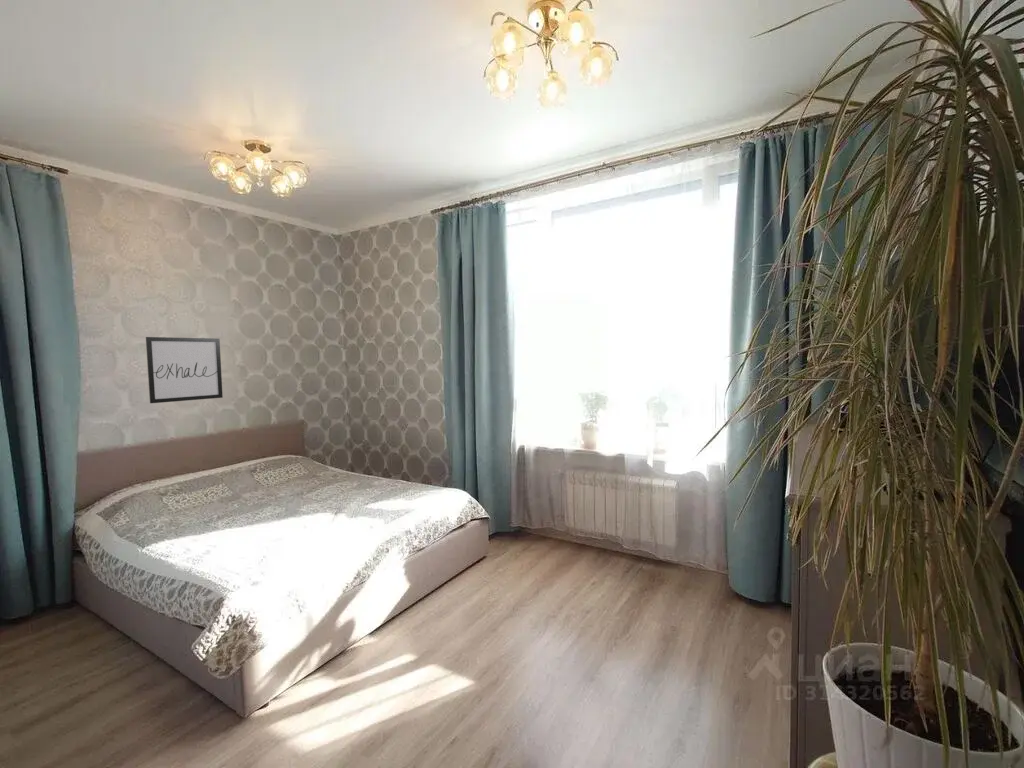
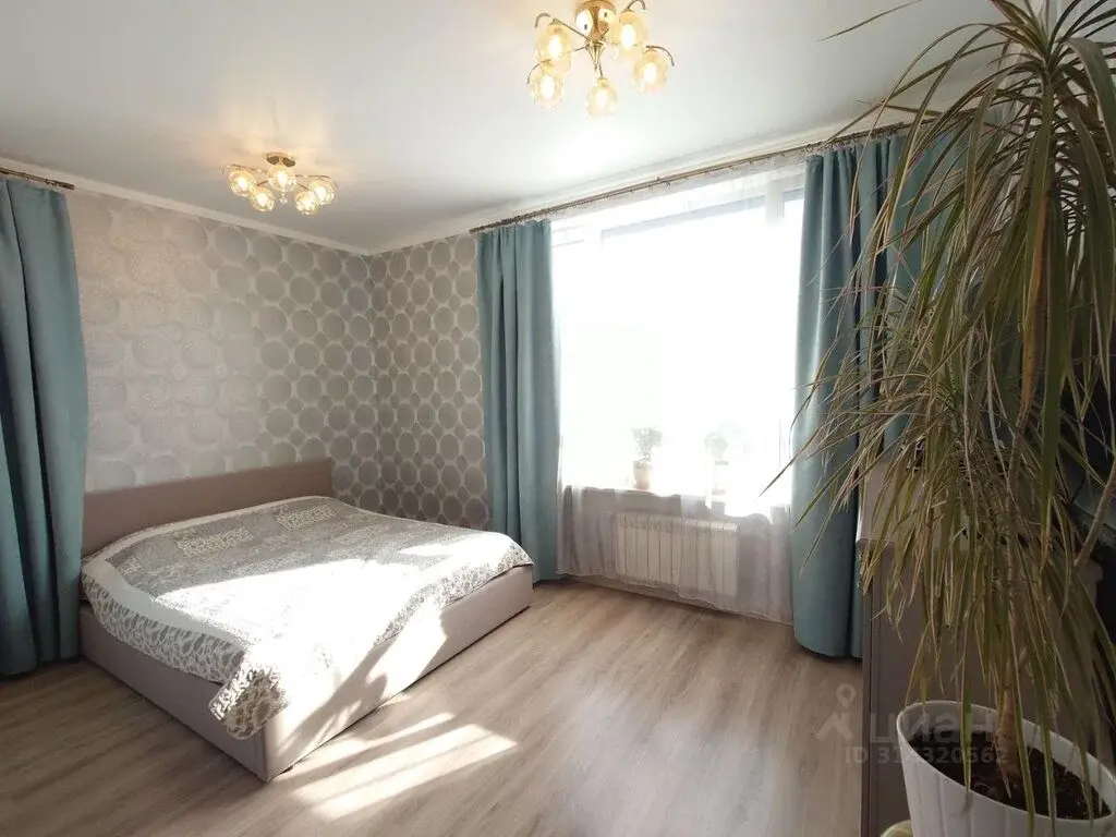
- wall art (186, 369)
